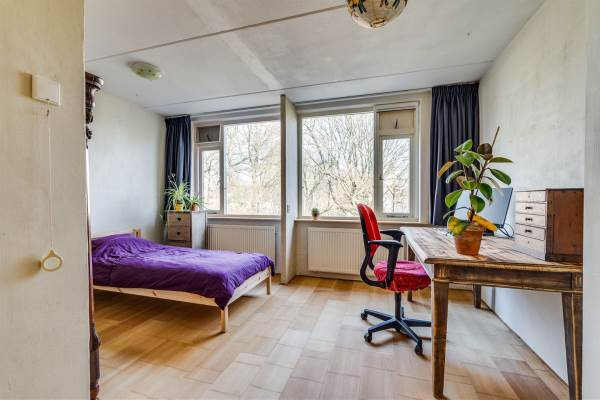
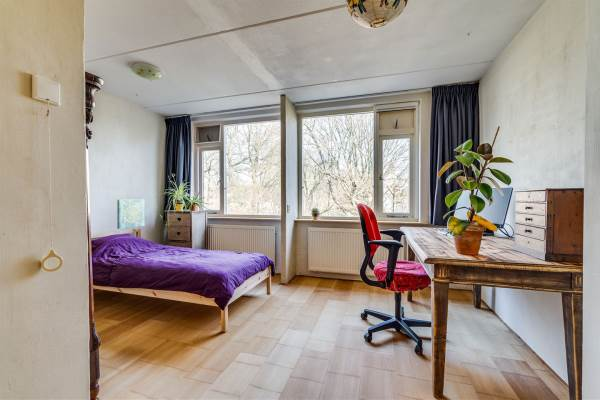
+ wall art (131, 213)
